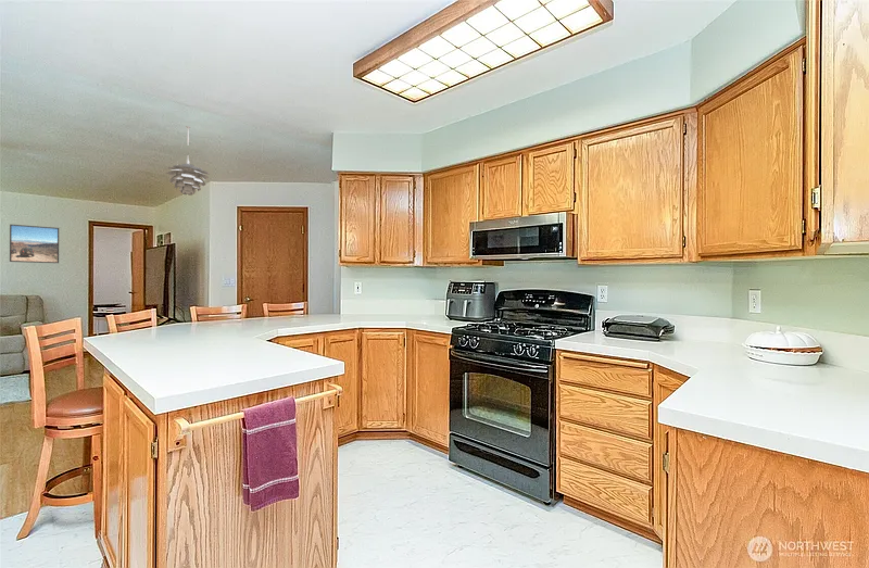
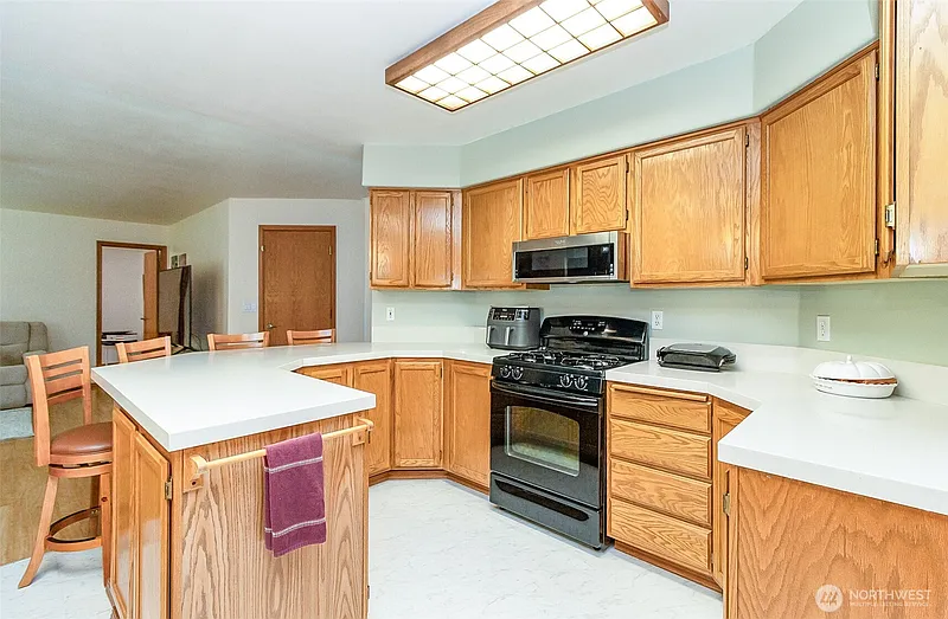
- pendant light (188, 160)
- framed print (35, 244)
